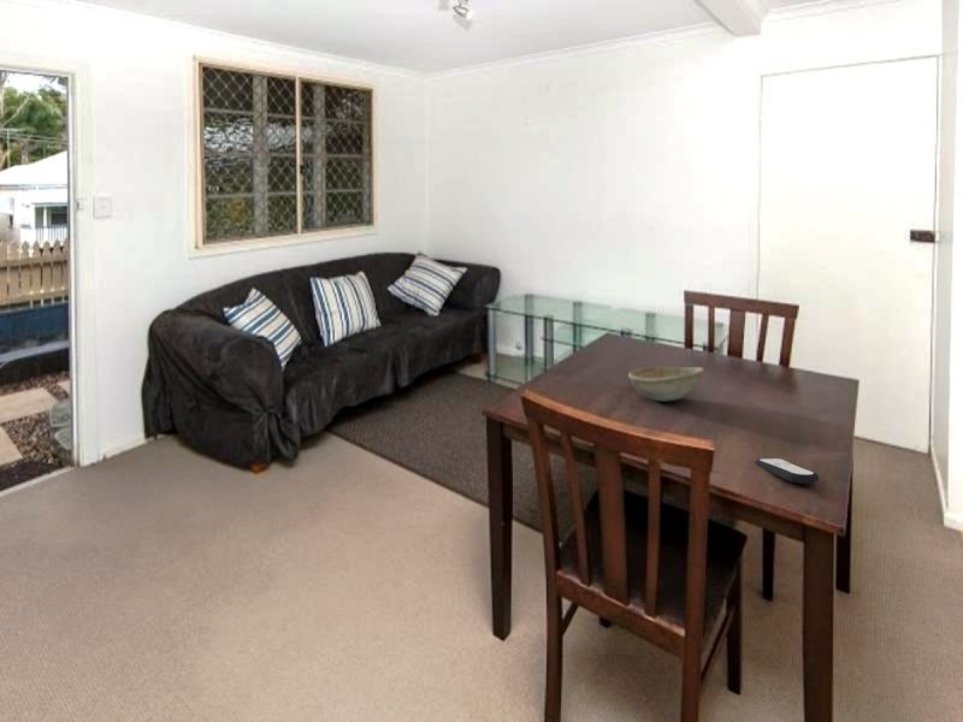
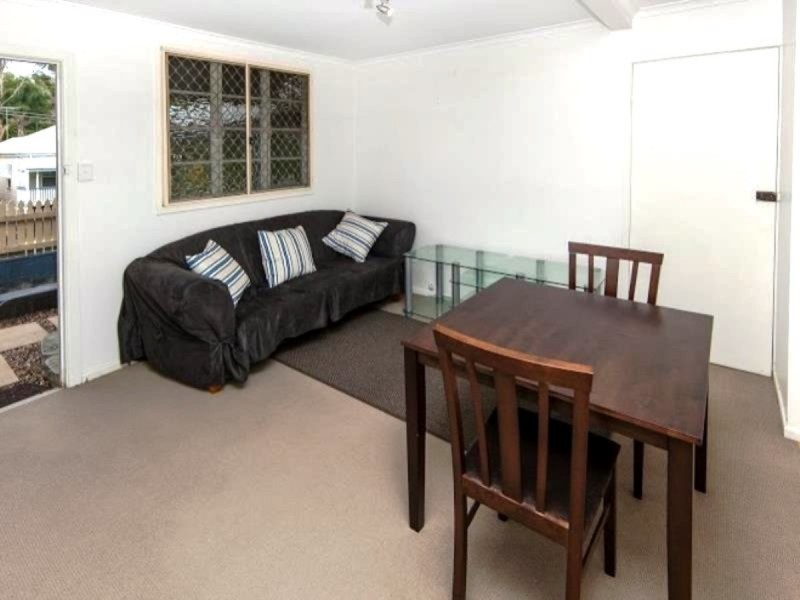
- remote control (786, 469)
- bowl (664, 384)
